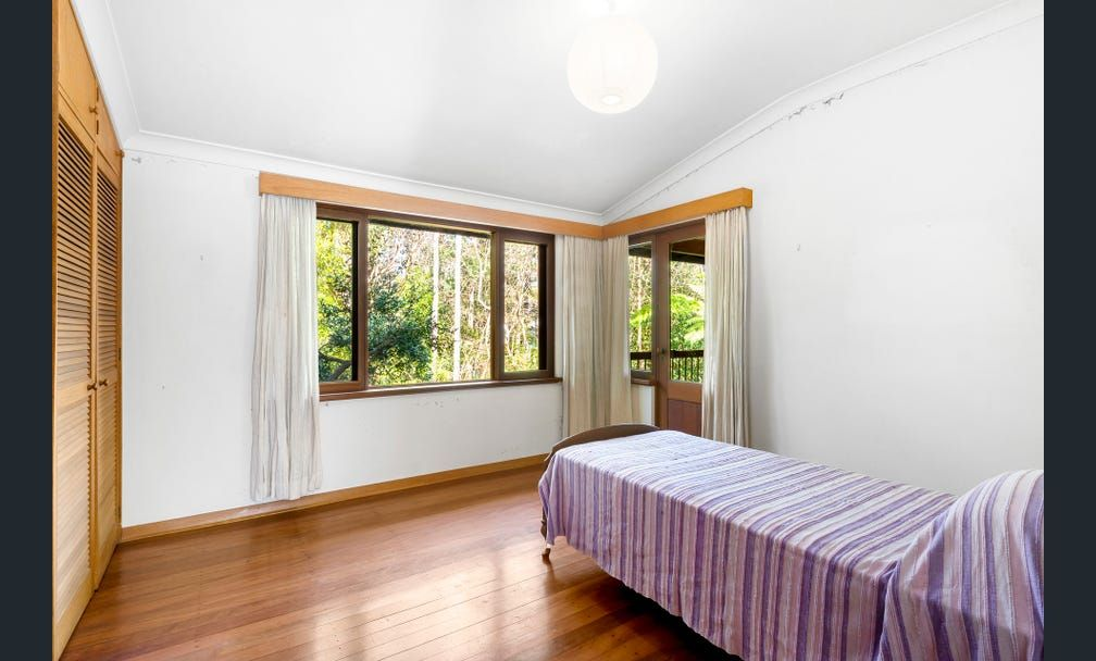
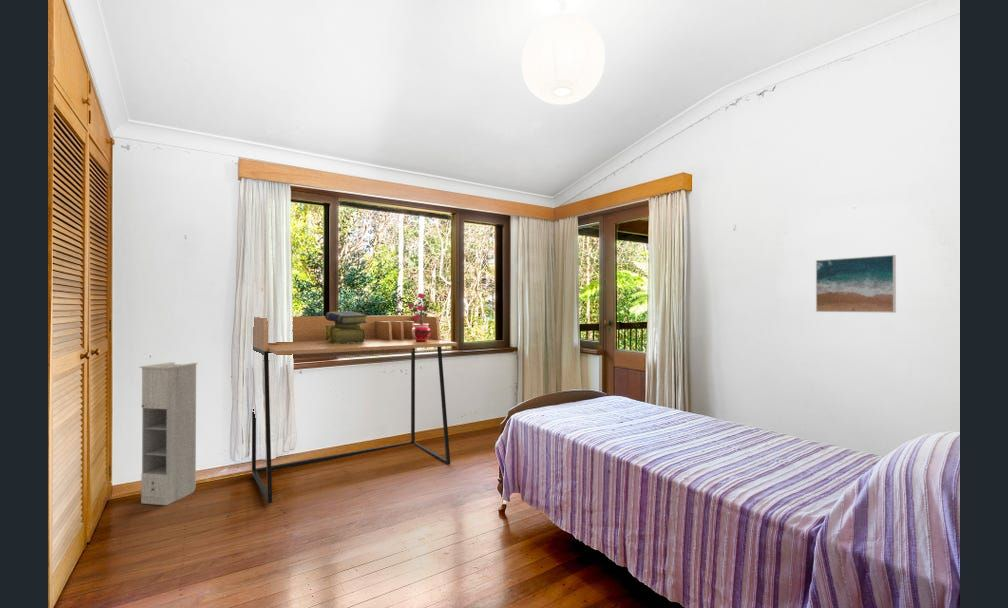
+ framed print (853, 285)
+ cabinet (169, 431)
+ stack of books (346, 326)
+ desk (349, 355)
+ potted plant (422, 316)
